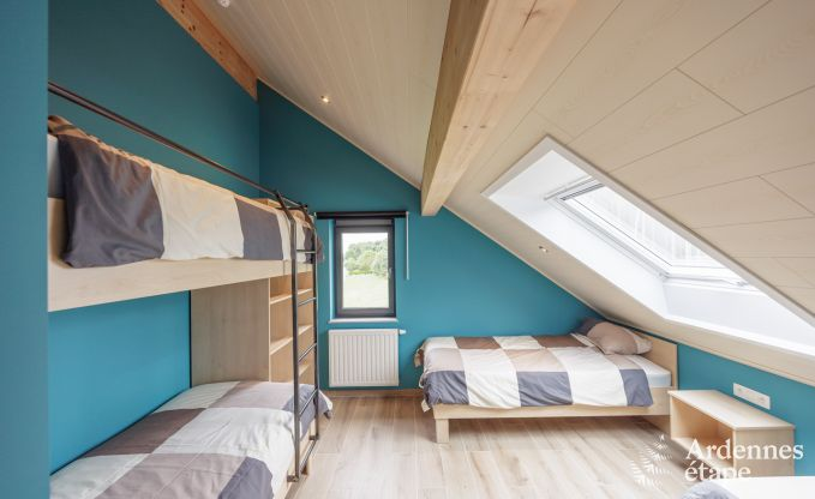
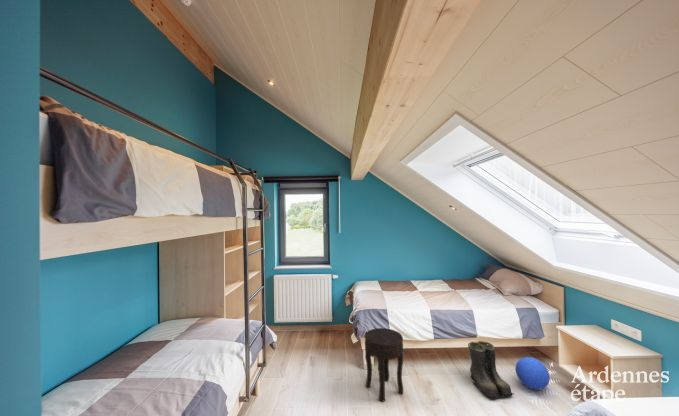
+ side table (384, 362)
+ boots (488, 367)
+ ball (532, 372)
